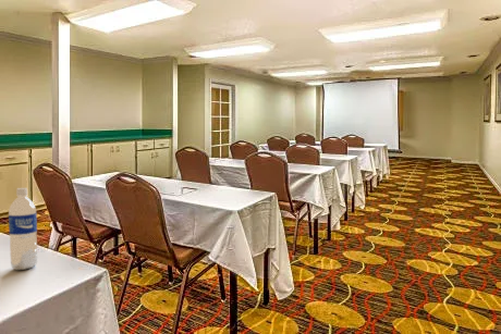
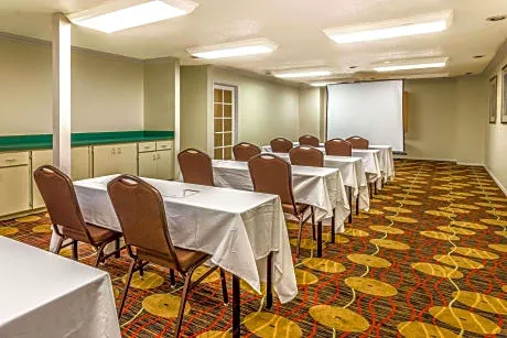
- water bottle (23, 227)
